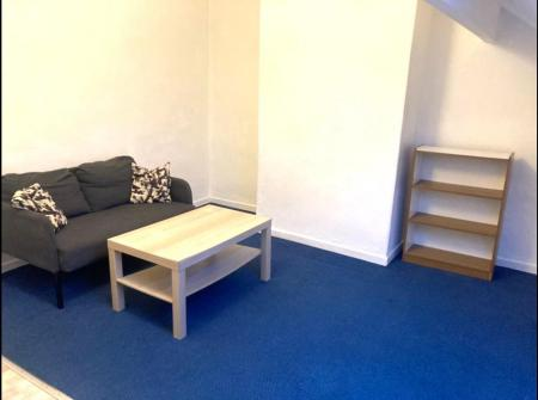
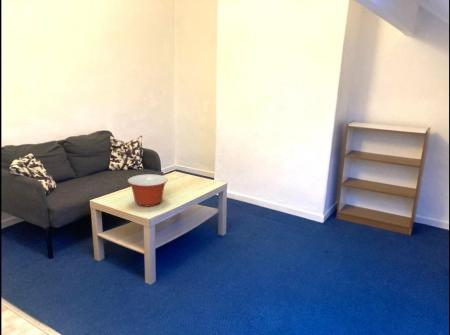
+ mixing bowl (148, 191)
